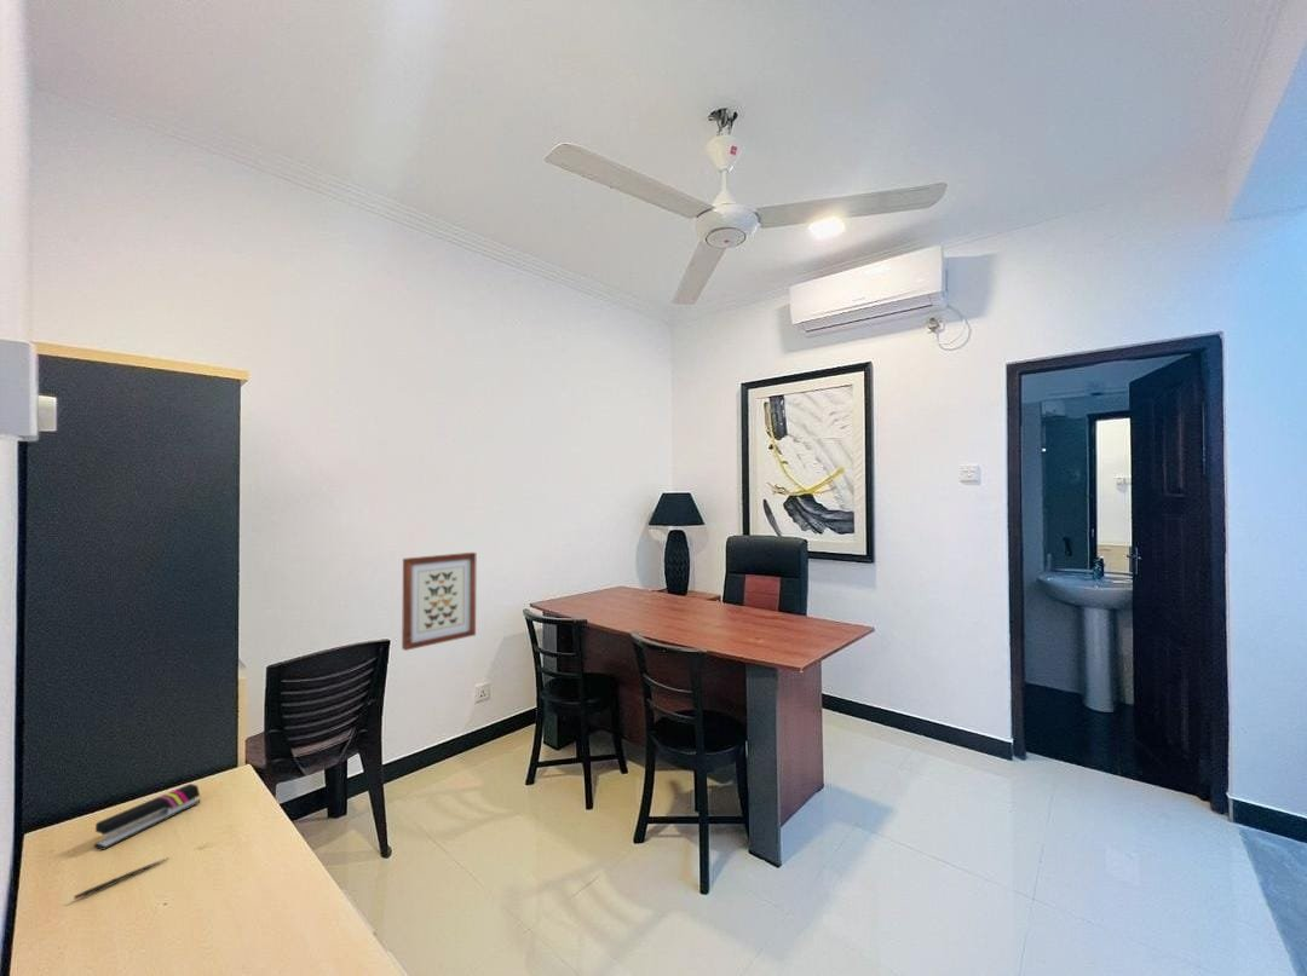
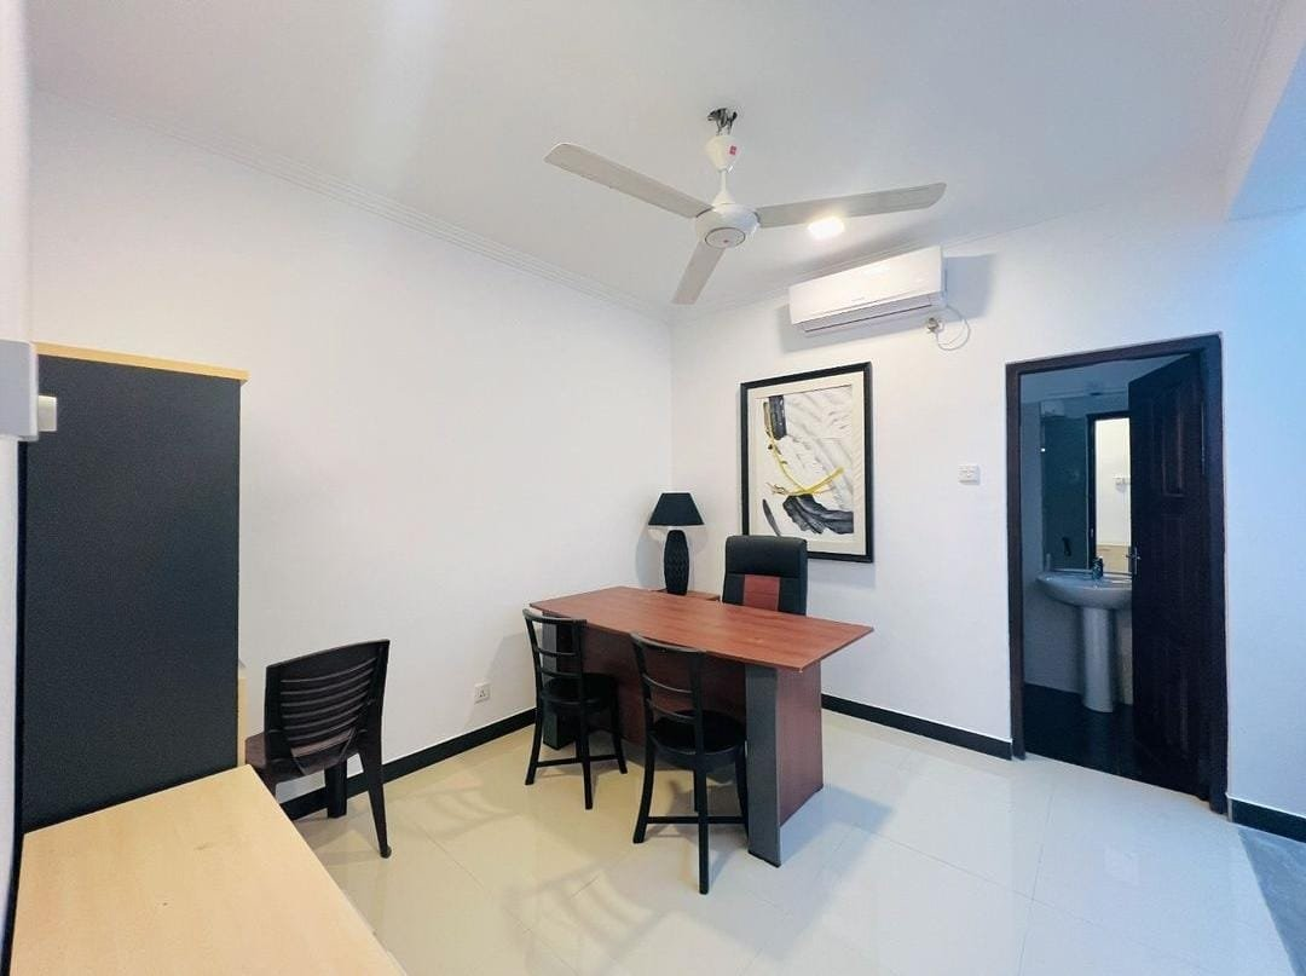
- stapler (150, 812)
- wall art (441, 597)
- pen (125, 876)
